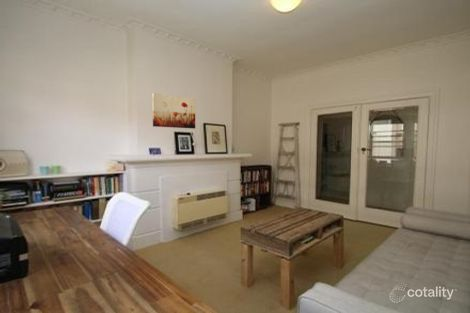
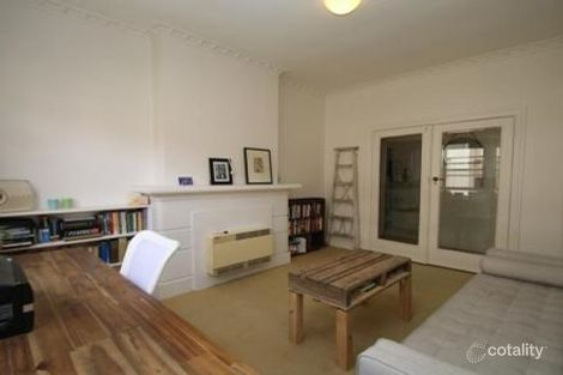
- wall art (175, 112)
